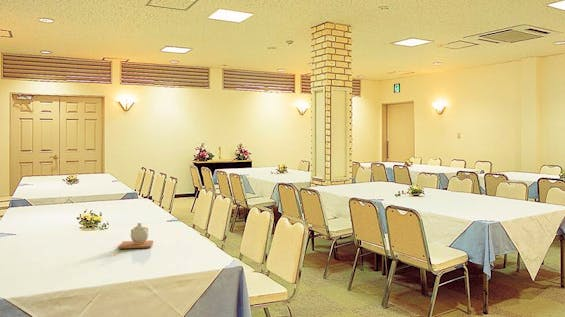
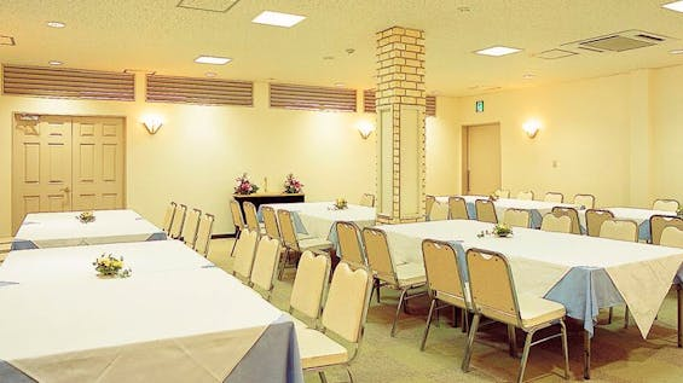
- teapot (136, 234)
